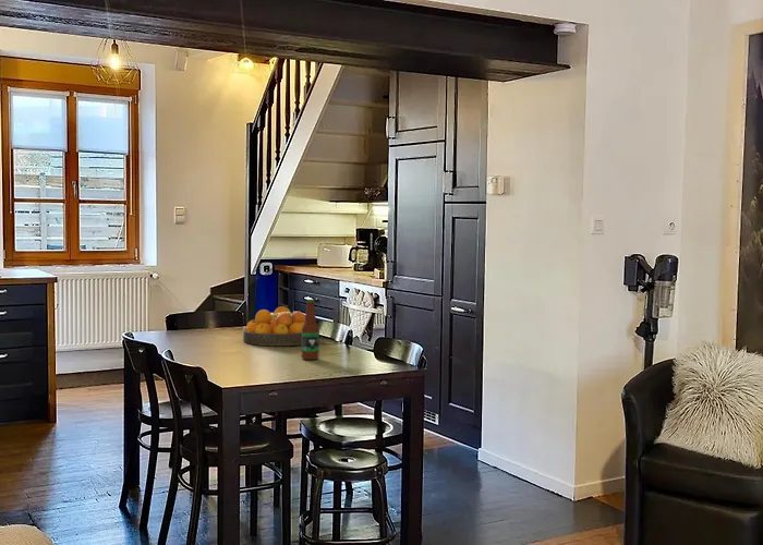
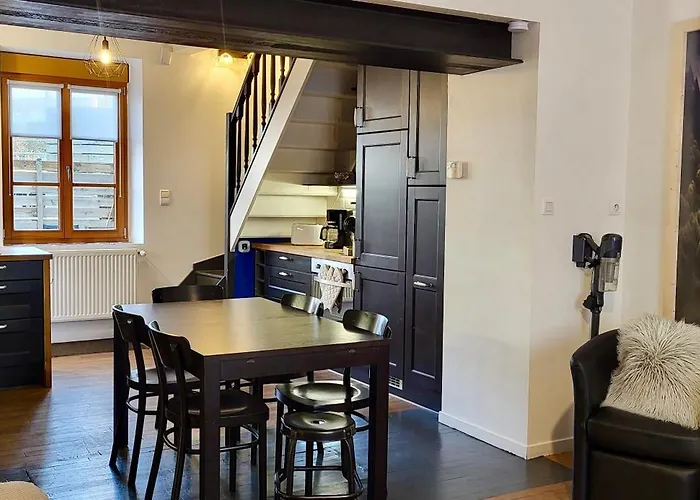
- bottle (310, 329)
- fruit bowl (279, 324)
